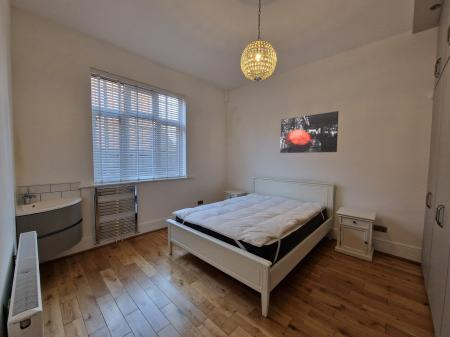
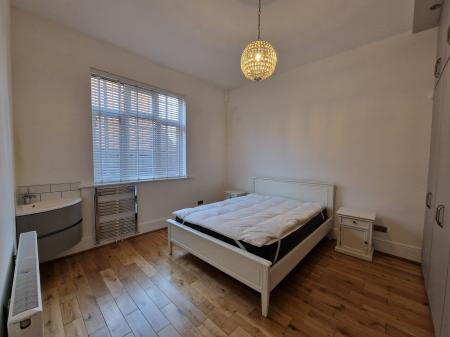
- wall art (306, 134)
